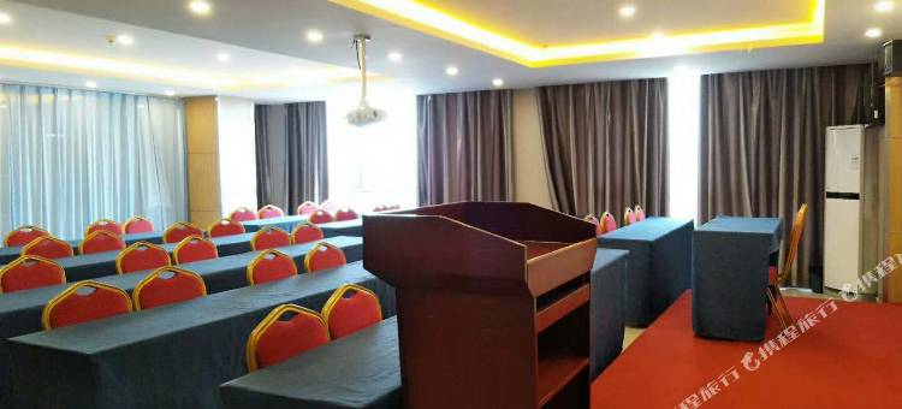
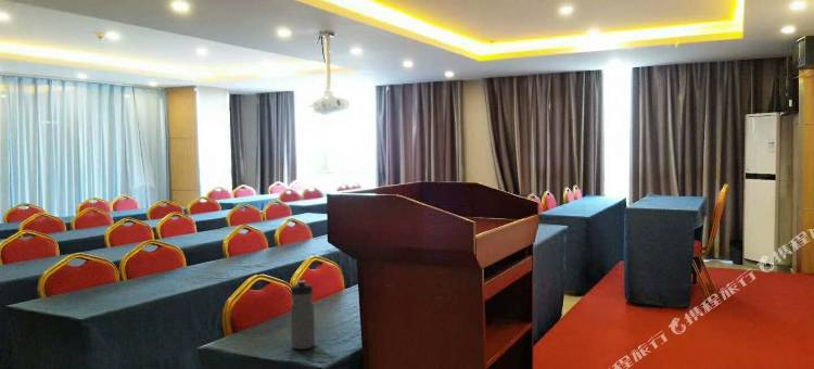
+ water bottle (302, 313)
